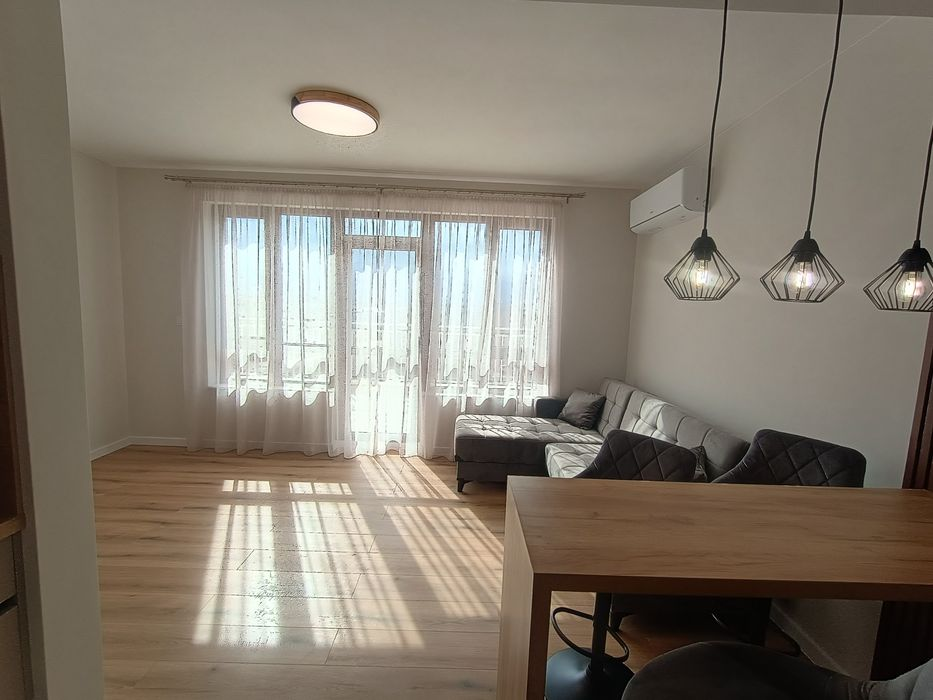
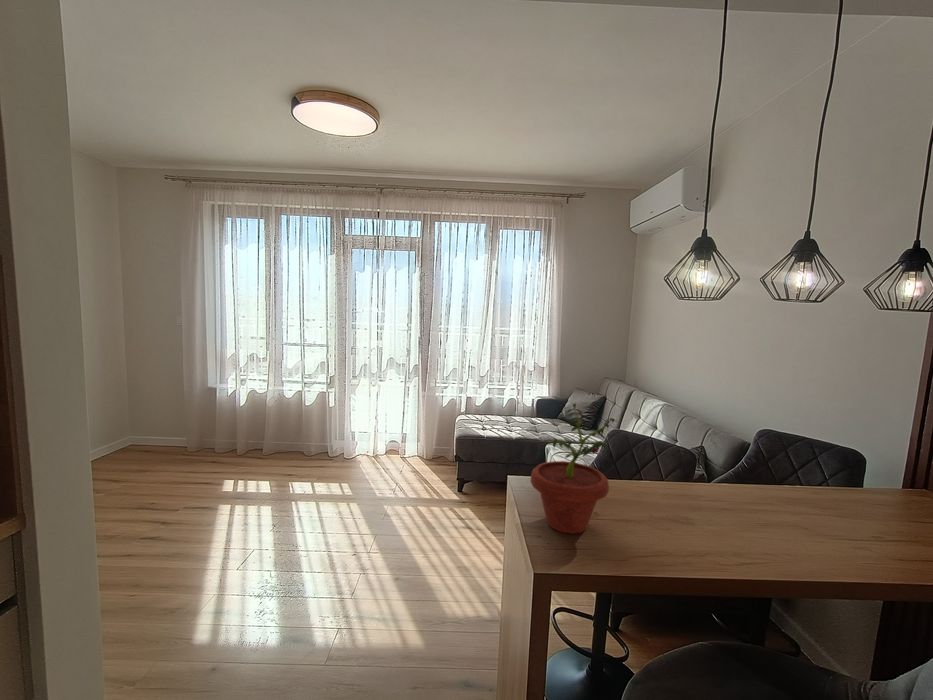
+ potted plant (572, 466)
